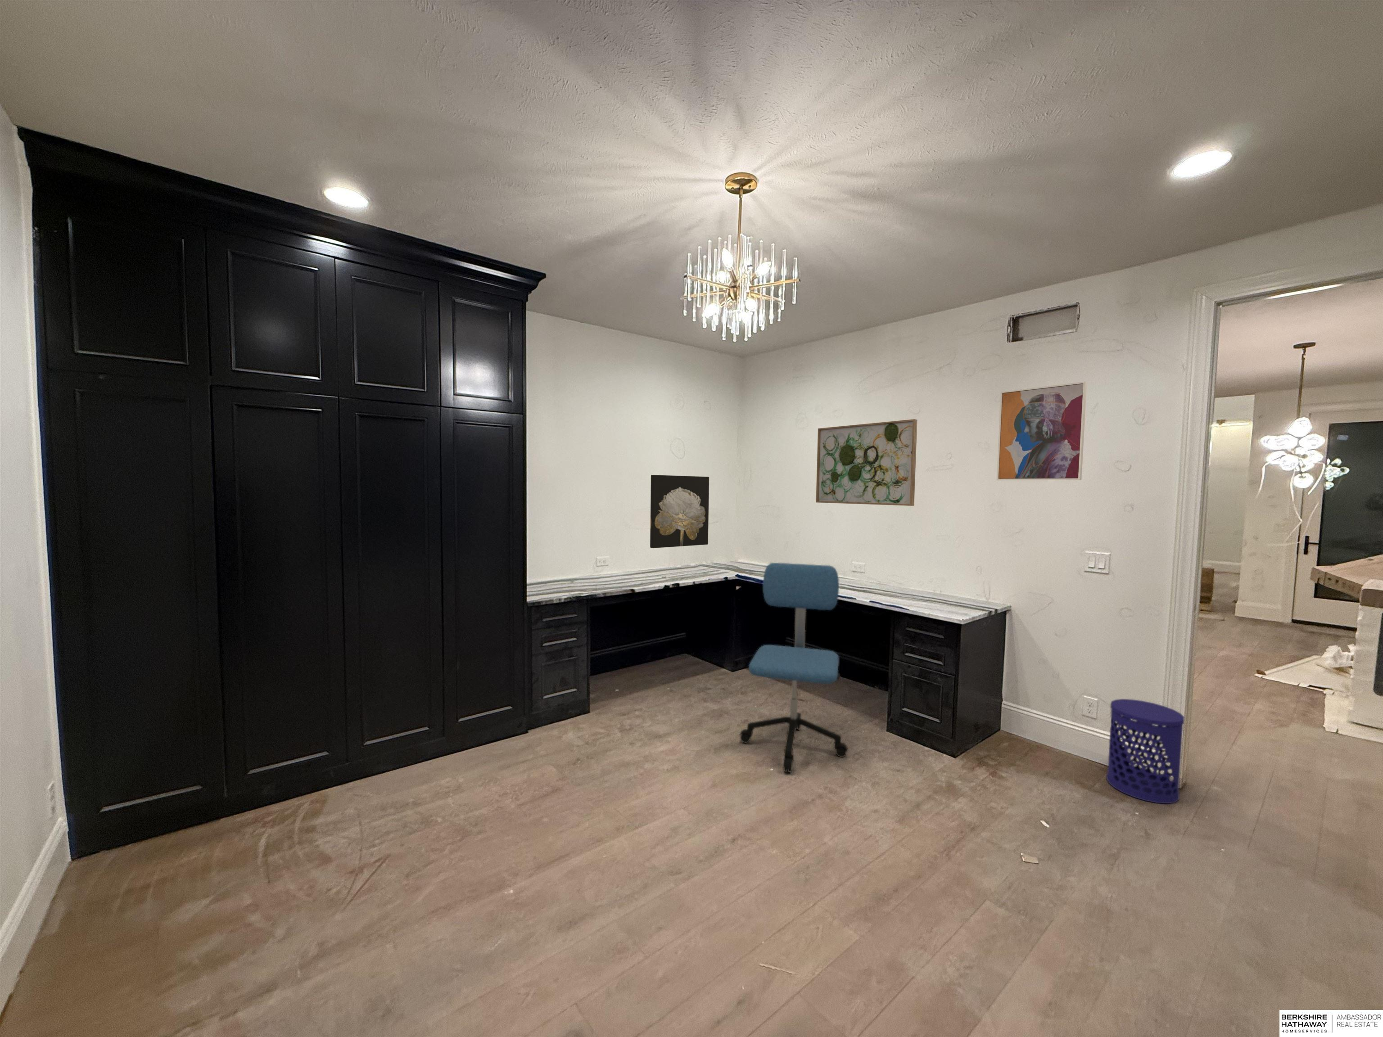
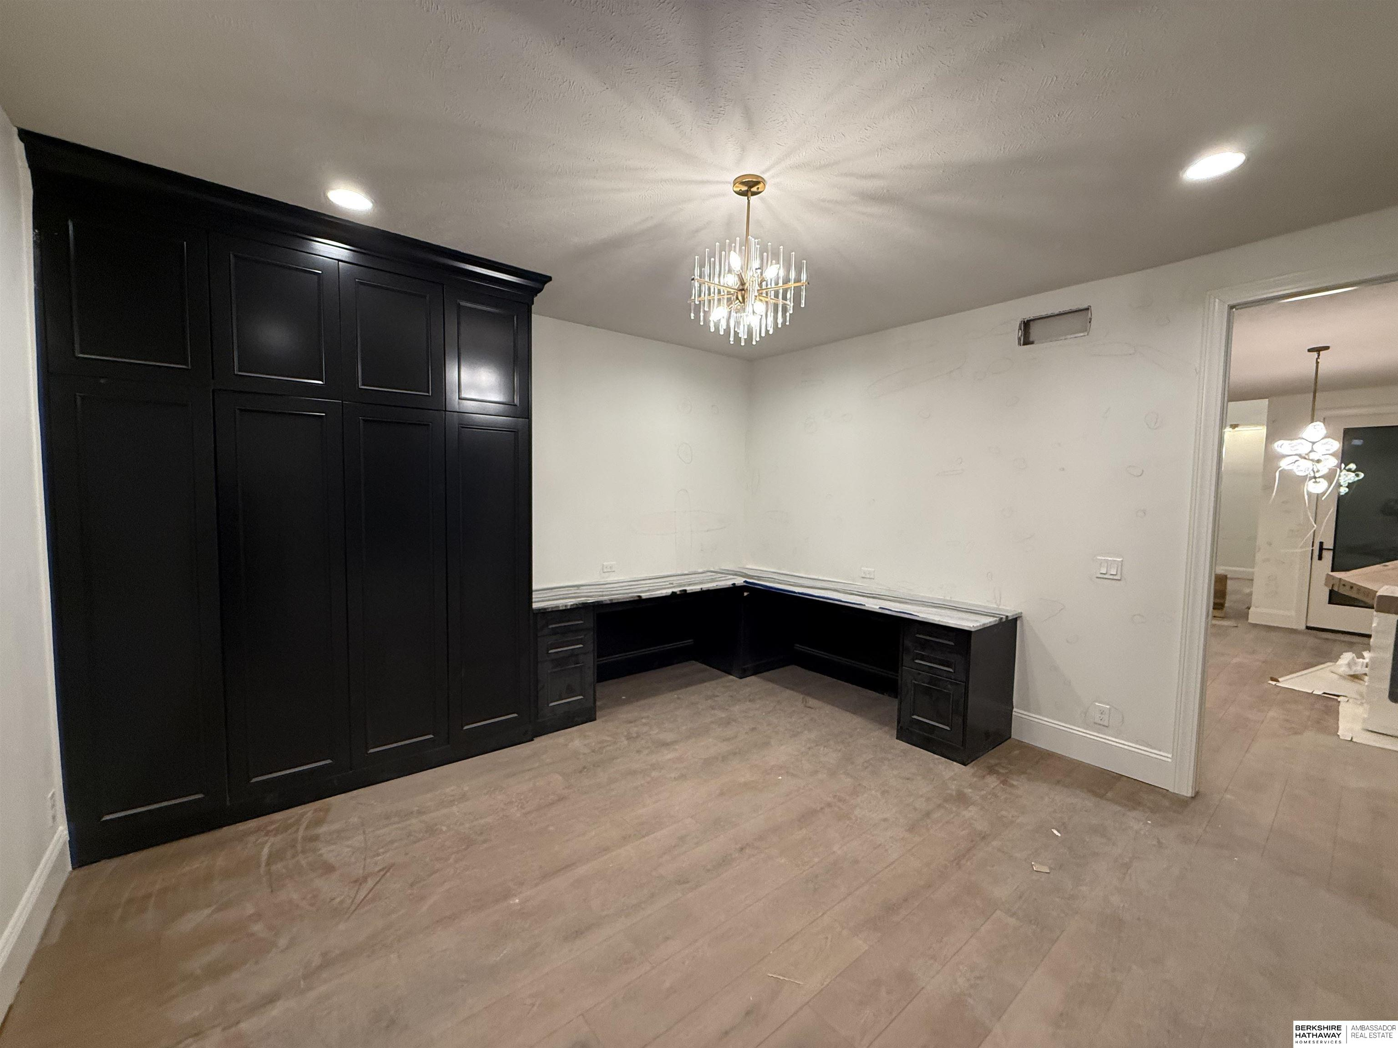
- waste bin (1143, 748)
- office chair (794, 659)
- wall art (1039, 434)
- wall art (681, 511)
- wall art (861, 464)
